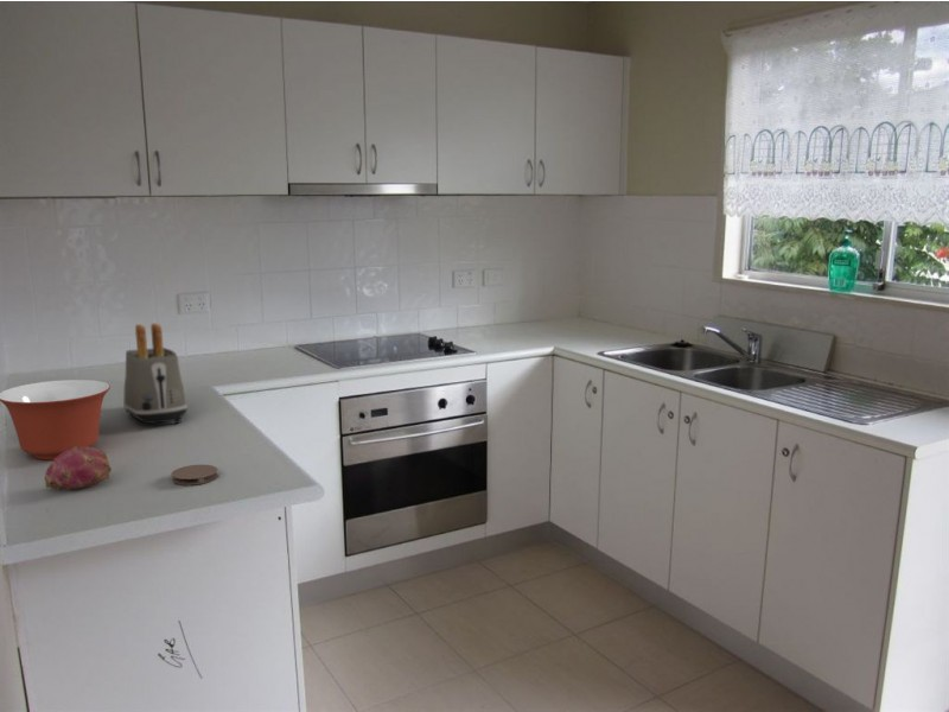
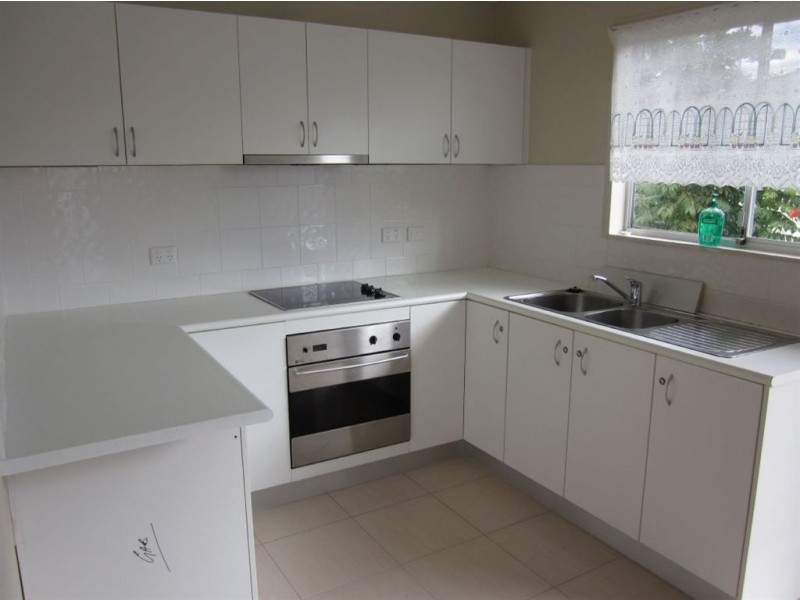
- mixing bowl (57, 421)
- fruit (77, 466)
- coaster (195, 473)
- toaster (152, 370)
